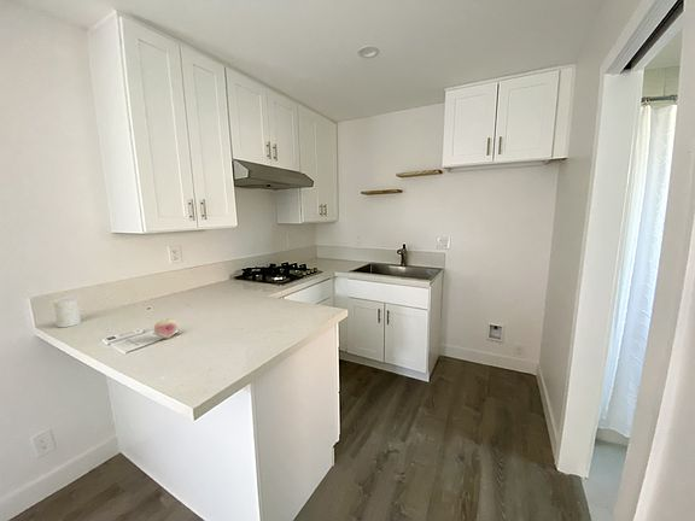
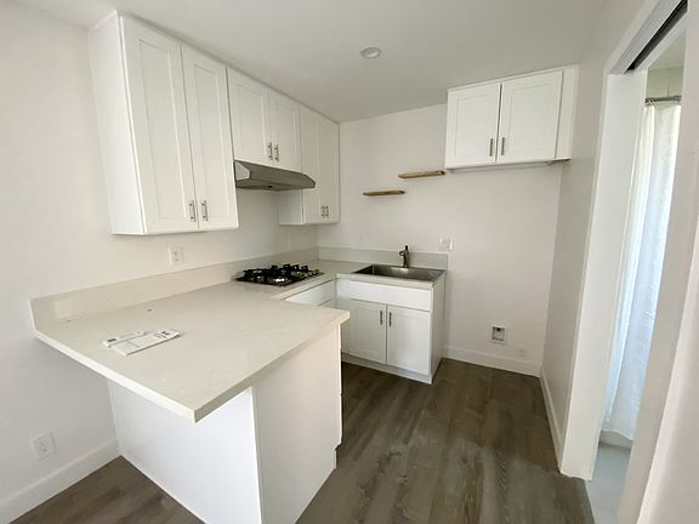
- cup (66, 312)
- fruit (165, 328)
